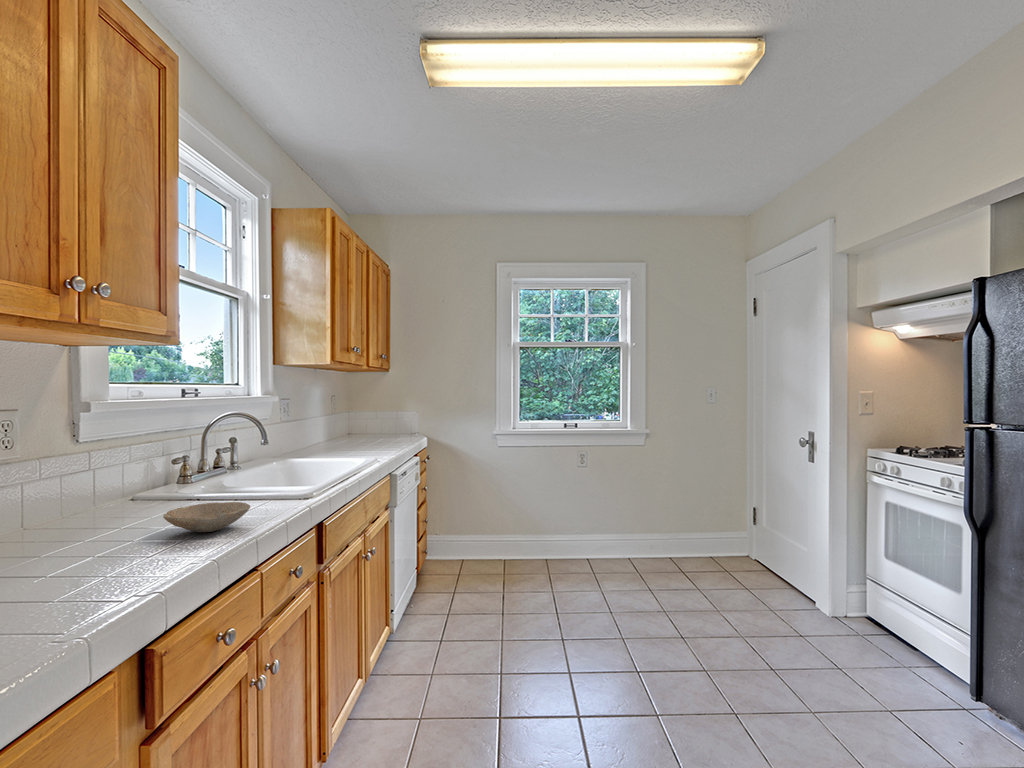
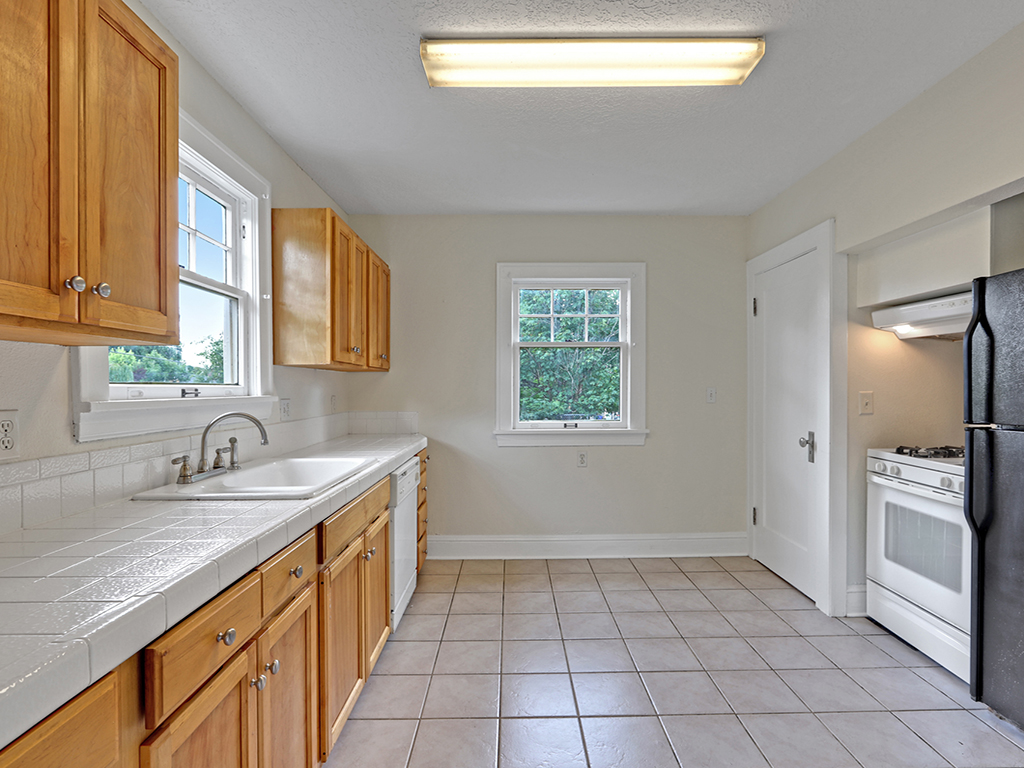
- bowl (208, 519)
